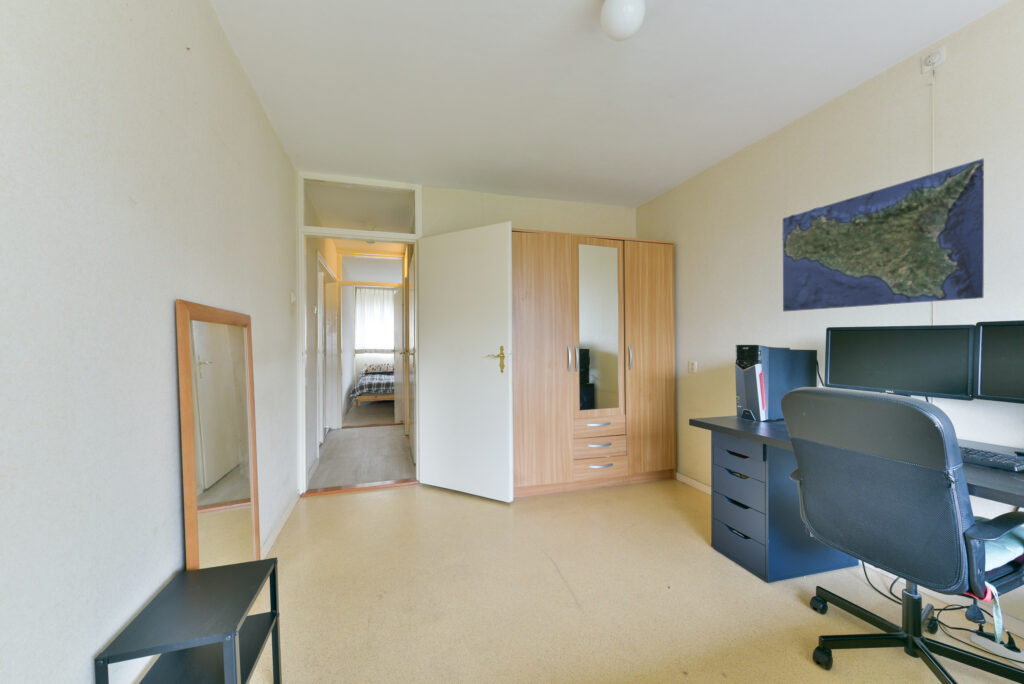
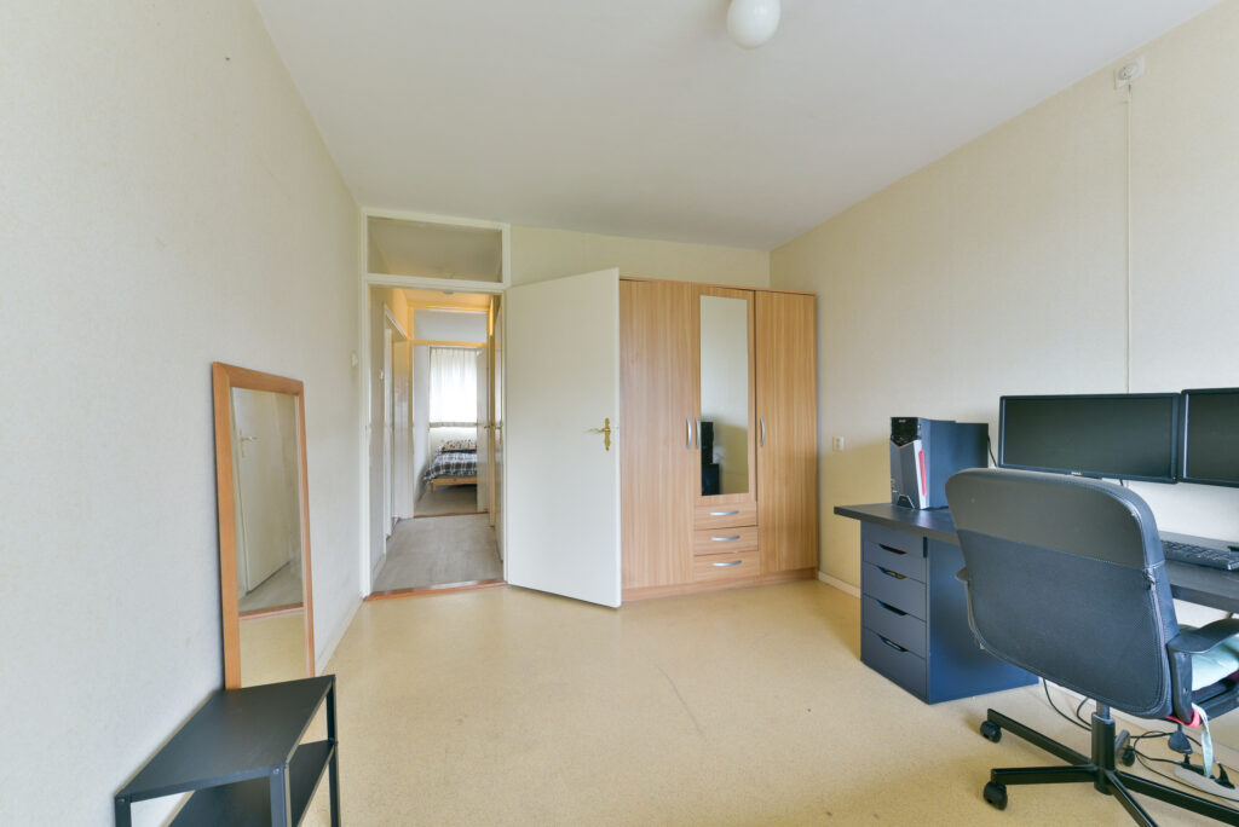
- map (858, 250)
